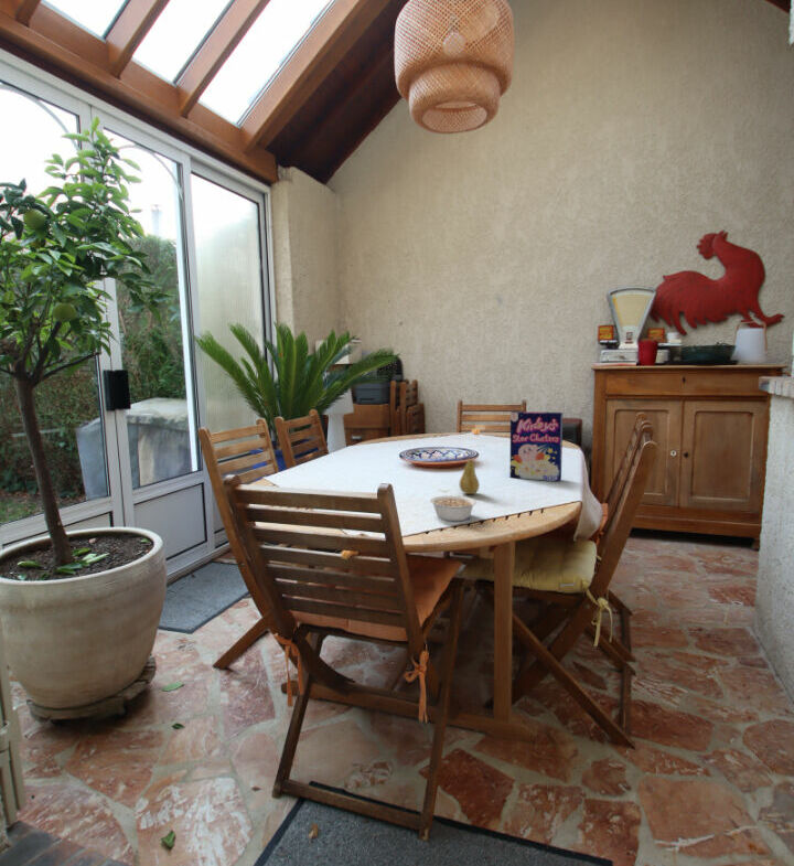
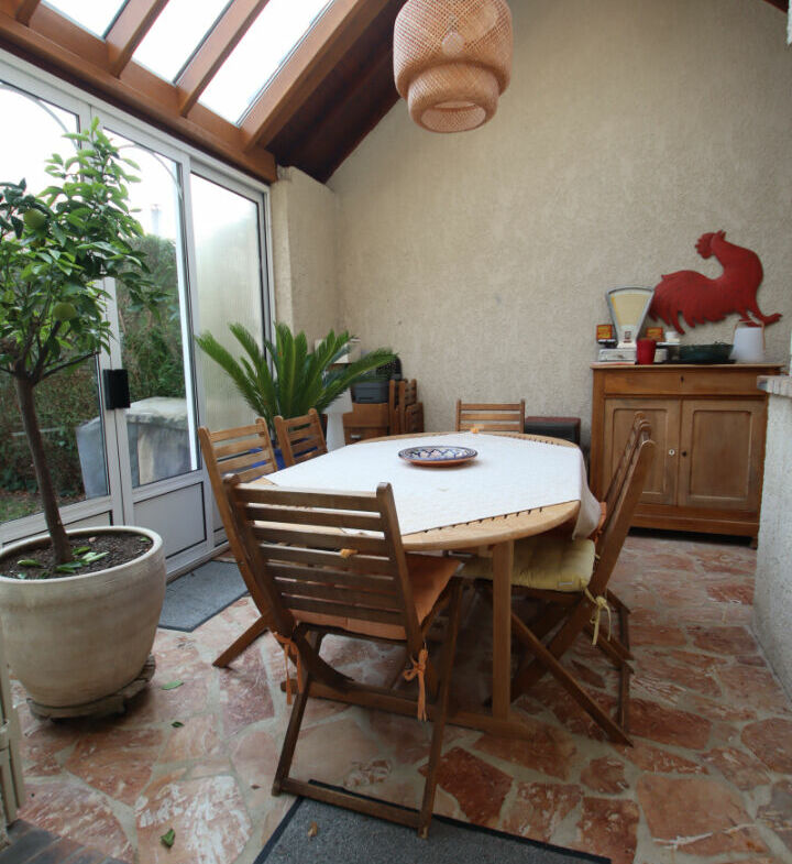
- legume (454, 507)
- fruit (469, 475)
- cereal box (535, 445)
